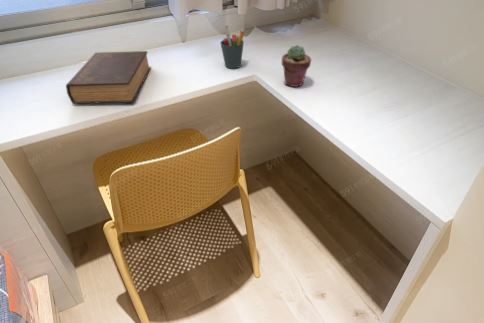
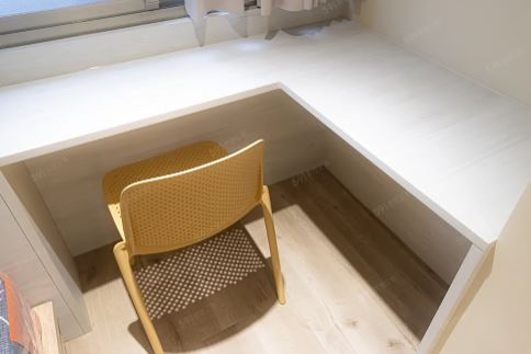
- book (111, 75)
- potted succulent (295, 65)
- pen holder (232, 47)
